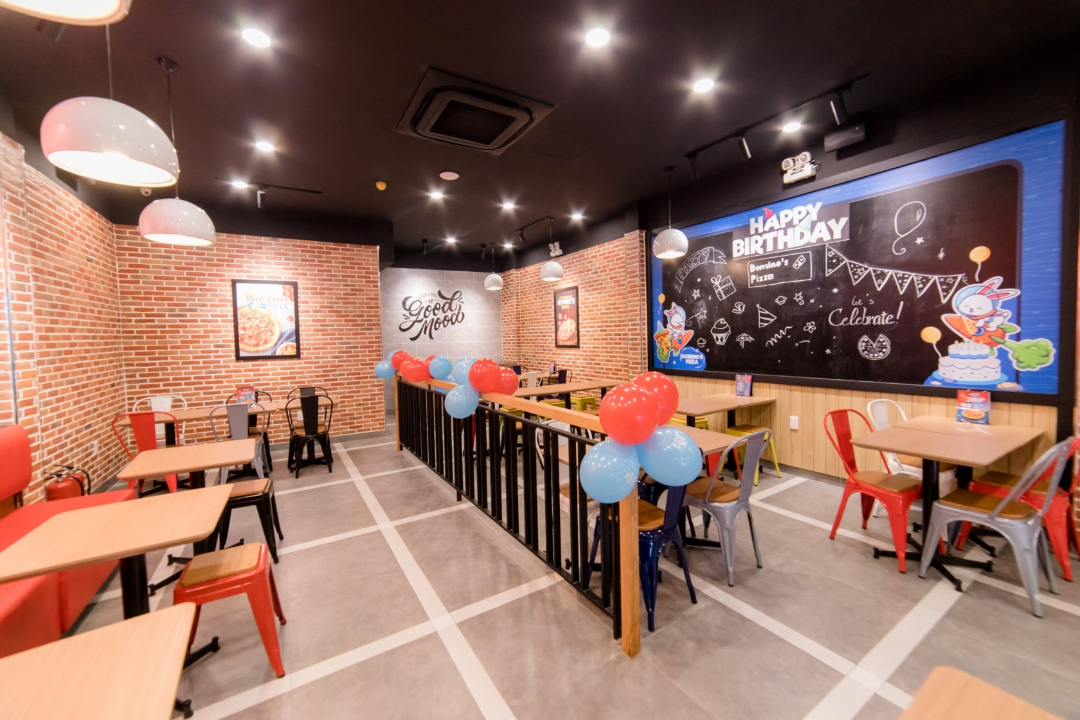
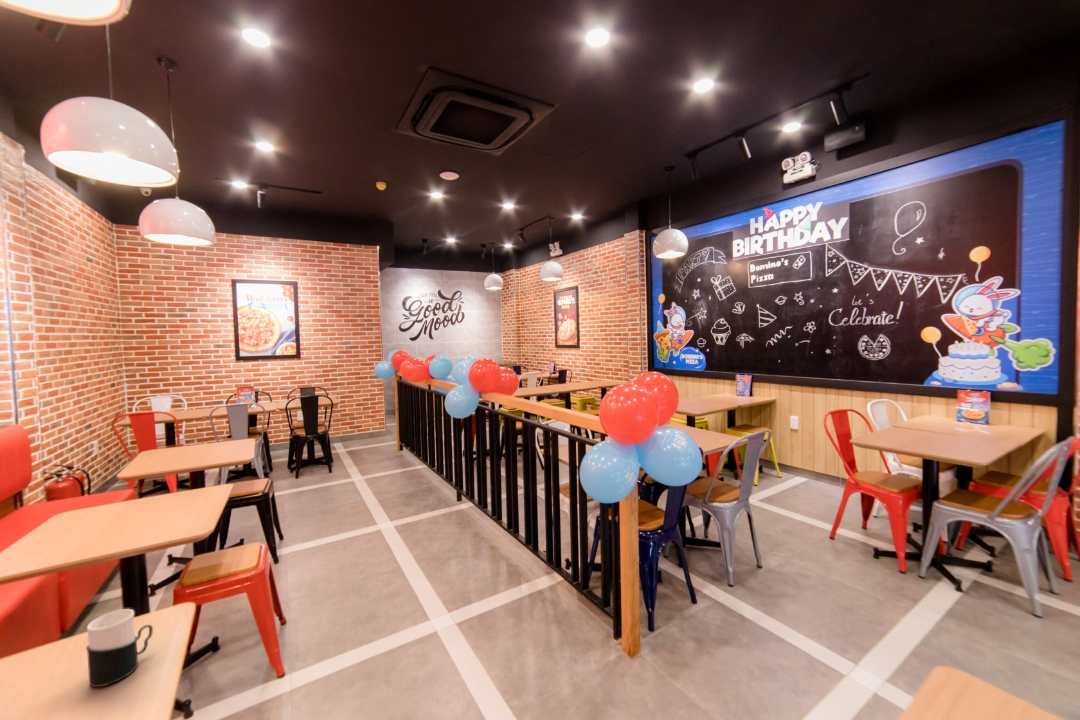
+ cup (121, 641)
